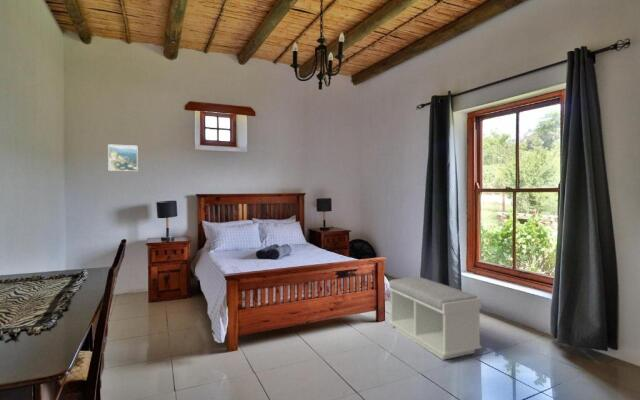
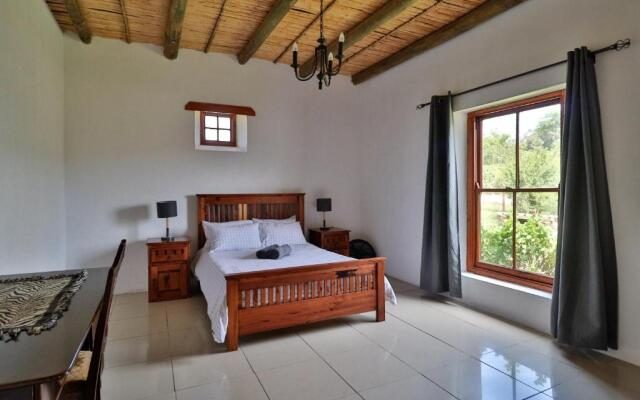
- bench (430, 313)
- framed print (123, 158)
